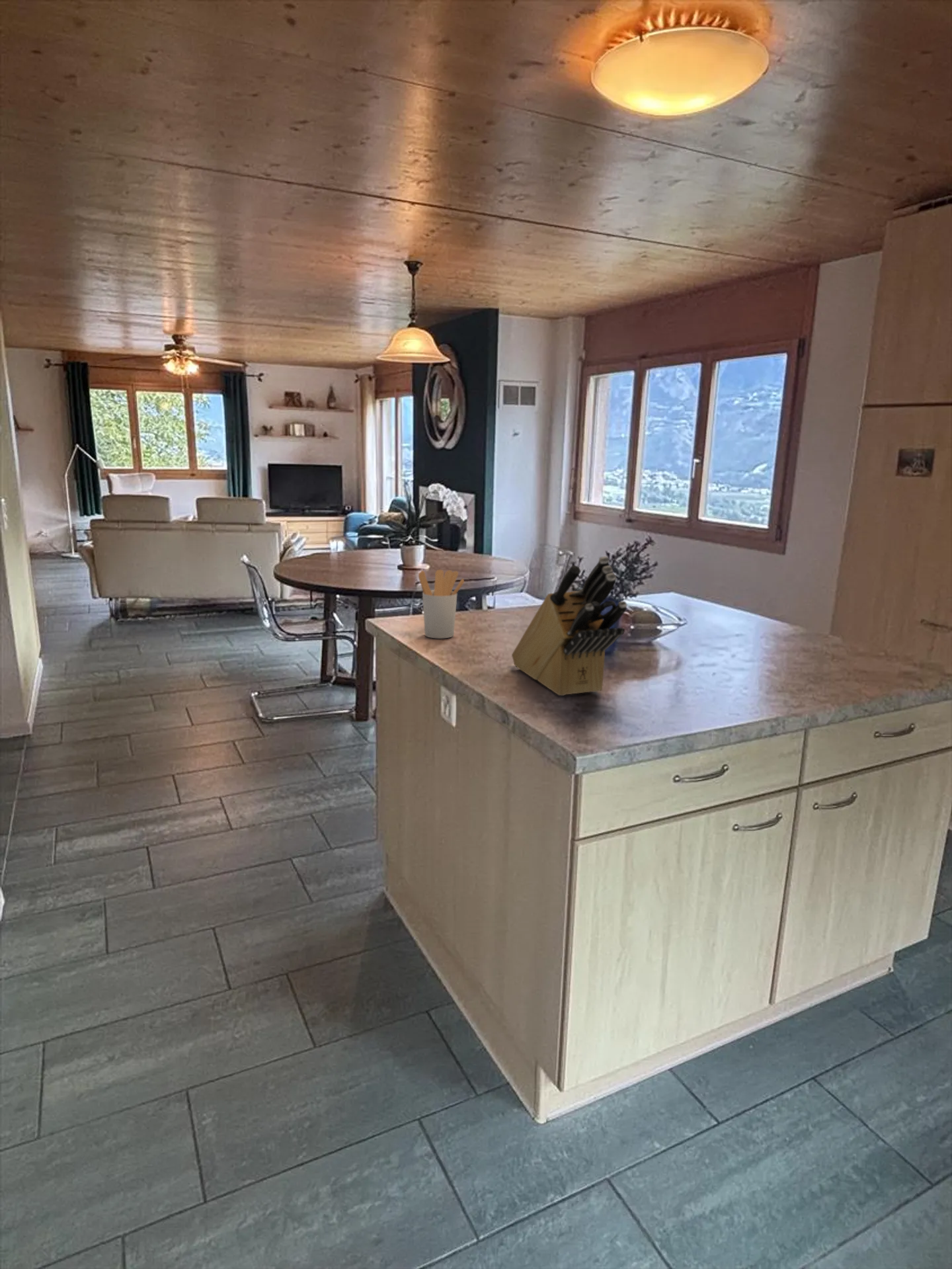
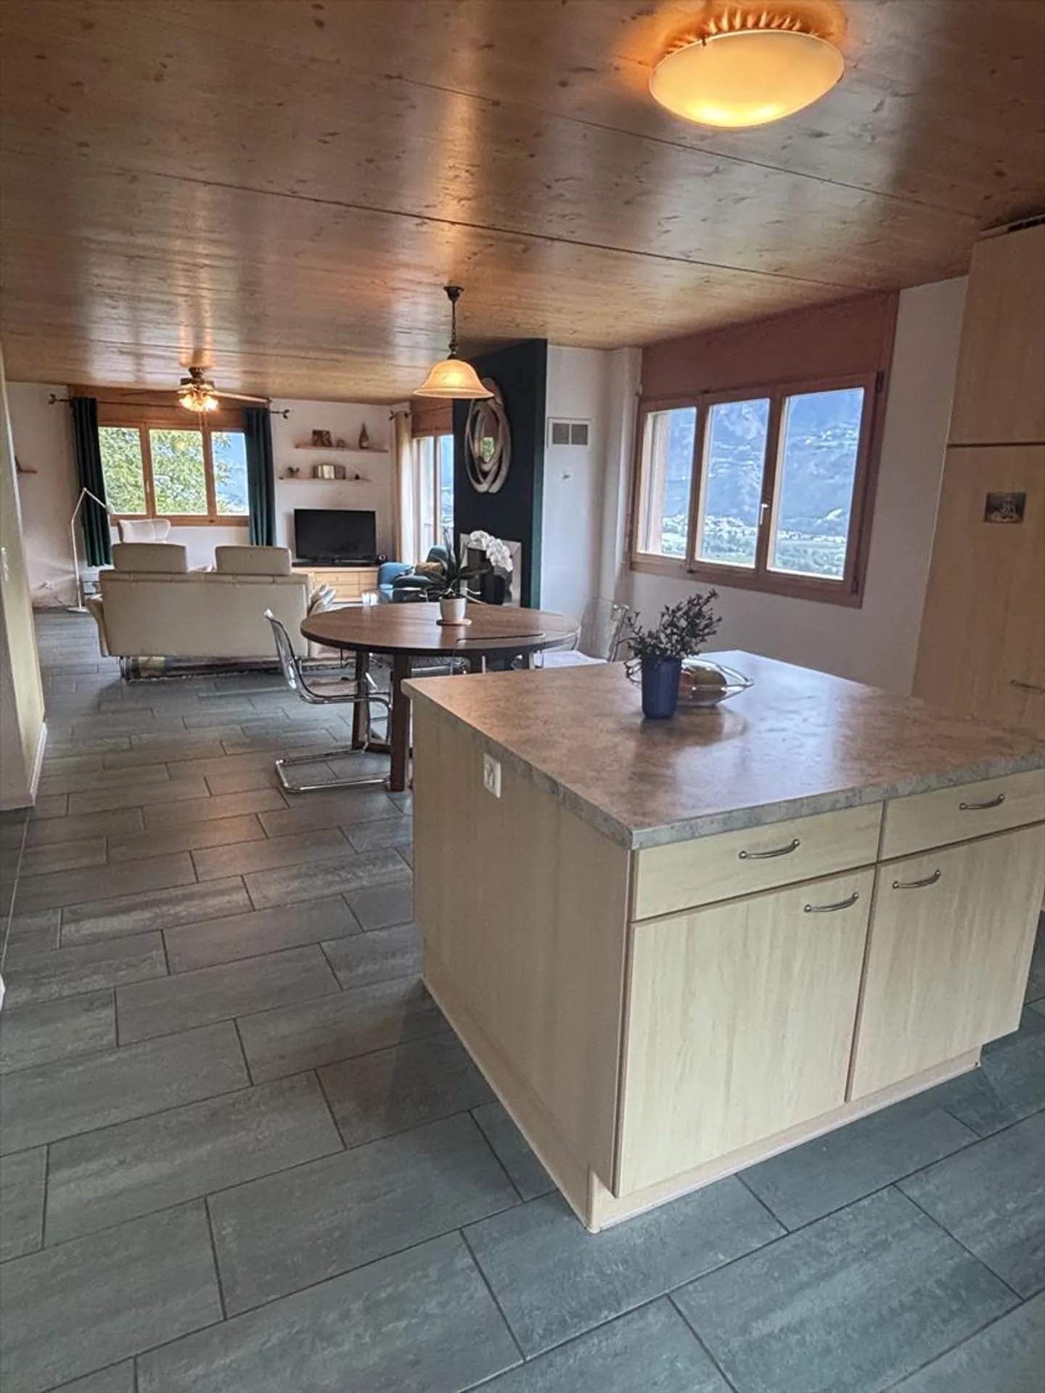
- utensil holder (442, 602)
- knife block (567, 618)
